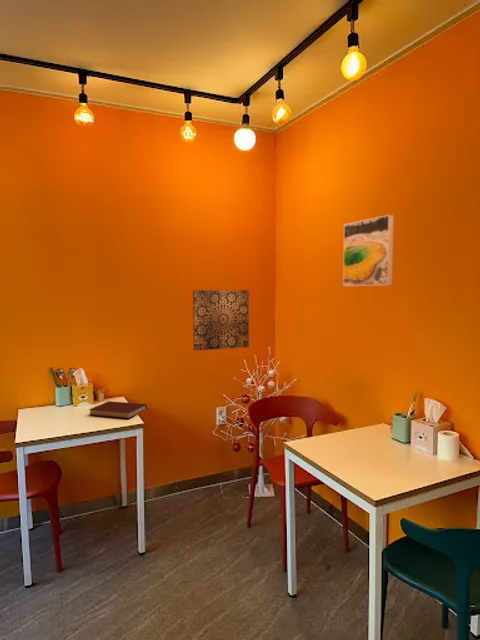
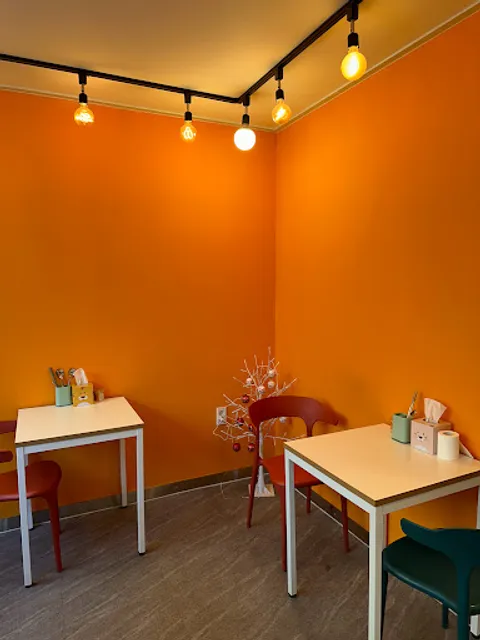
- notebook (118, 409)
- wall art (221, 319)
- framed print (366, 252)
